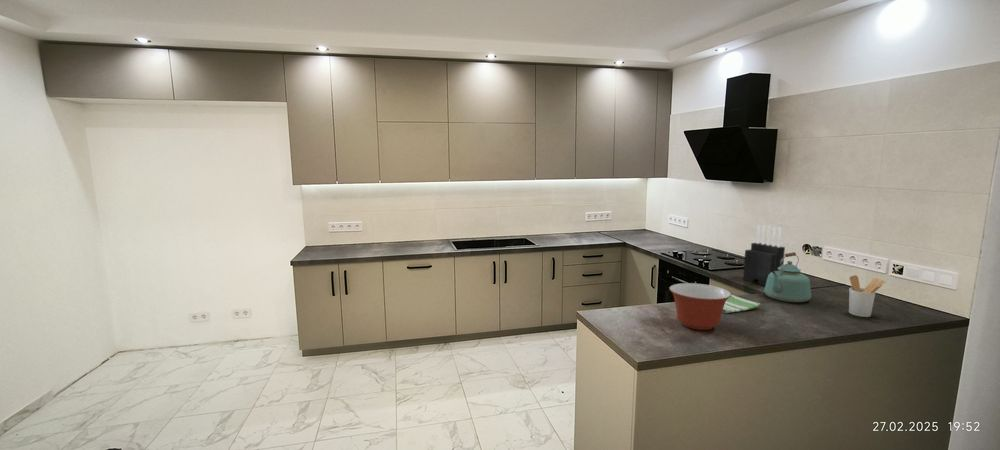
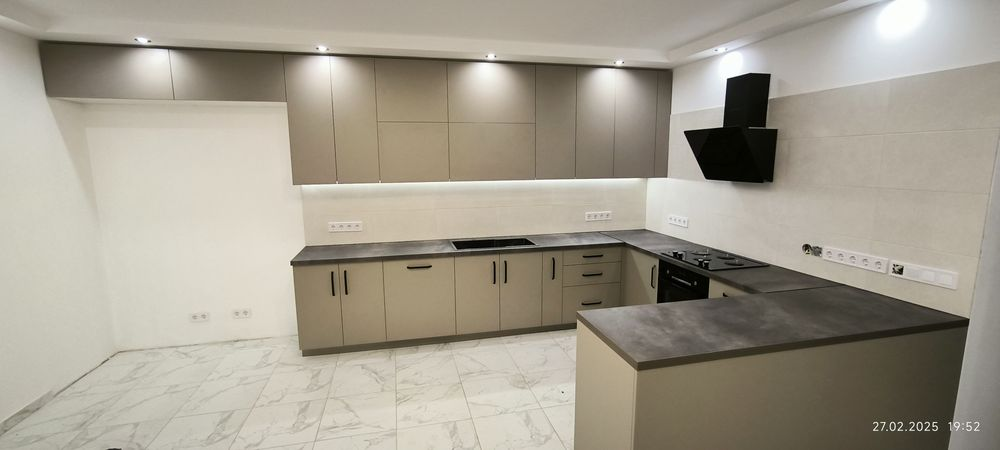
- knife block (762, 254)
- utensil holder (866, 296)
- kettle (786, 275)
- mixing bowl (698, 307)
- dish towel (729, 303)
